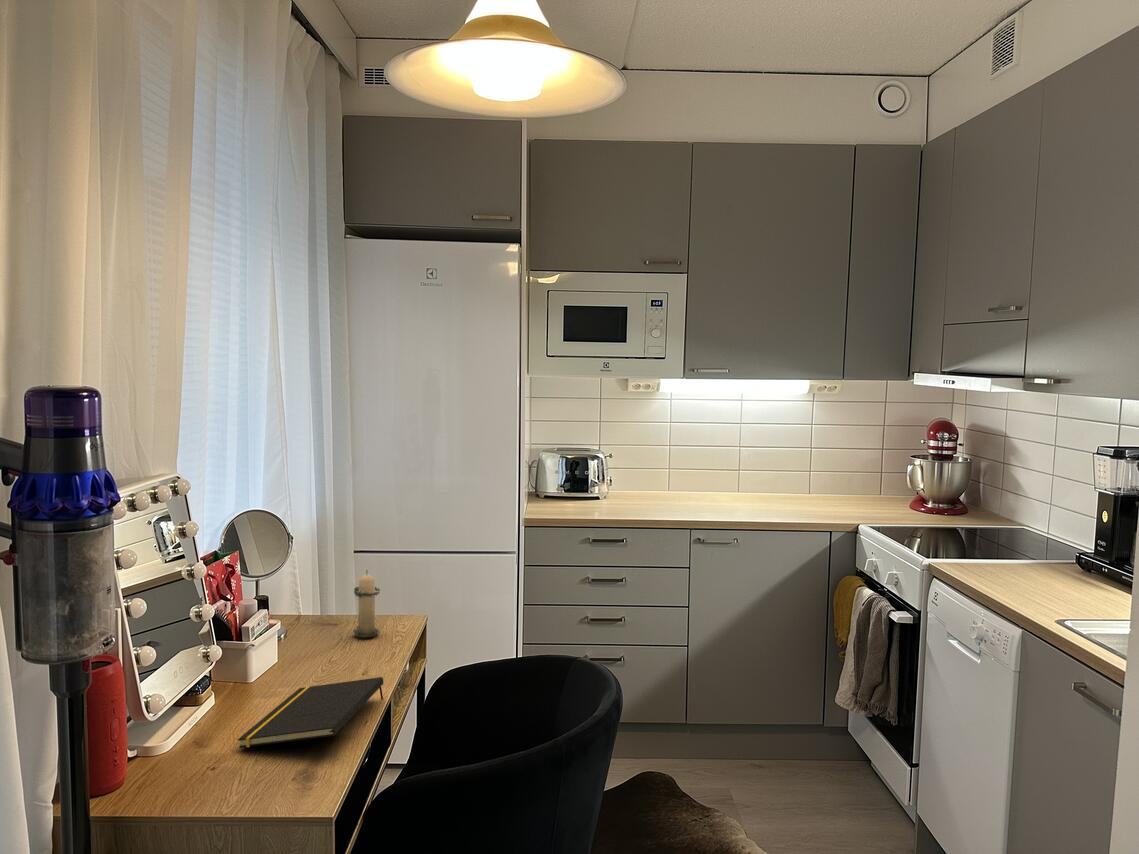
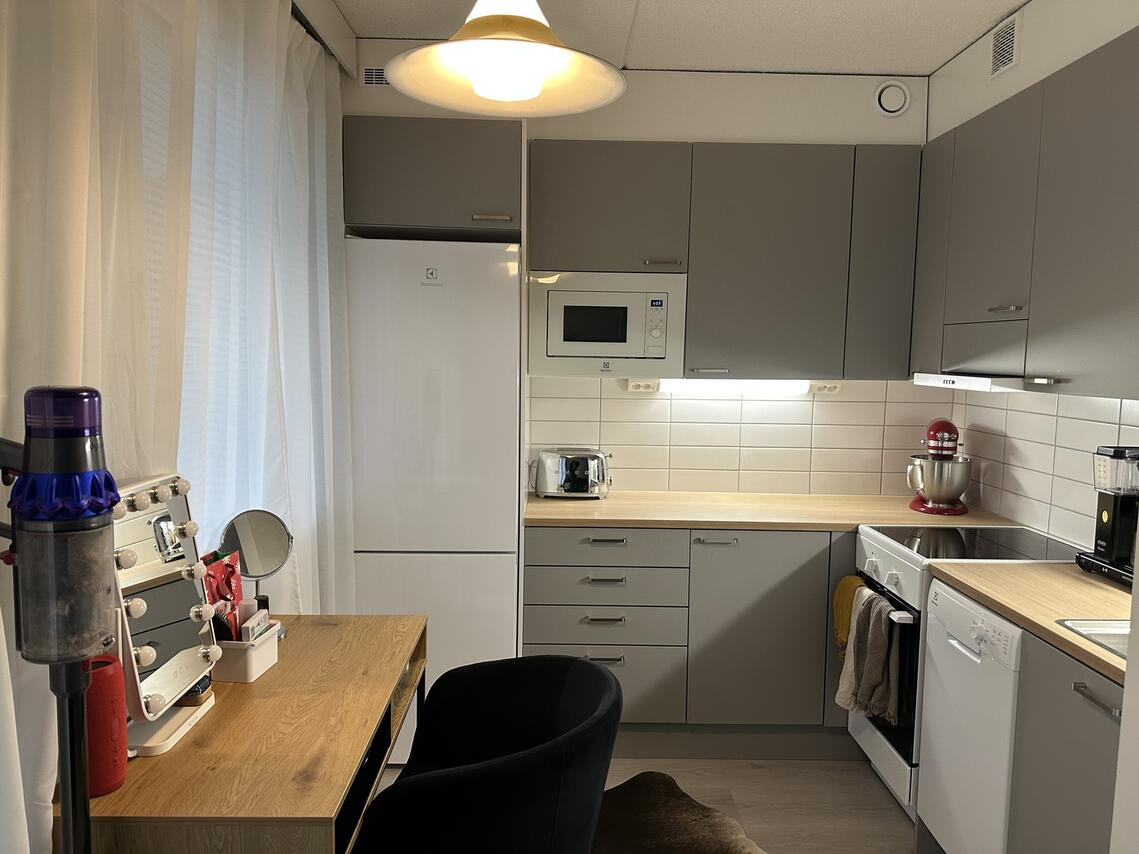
- notepad (315, 710)
- candle (366, 602)
